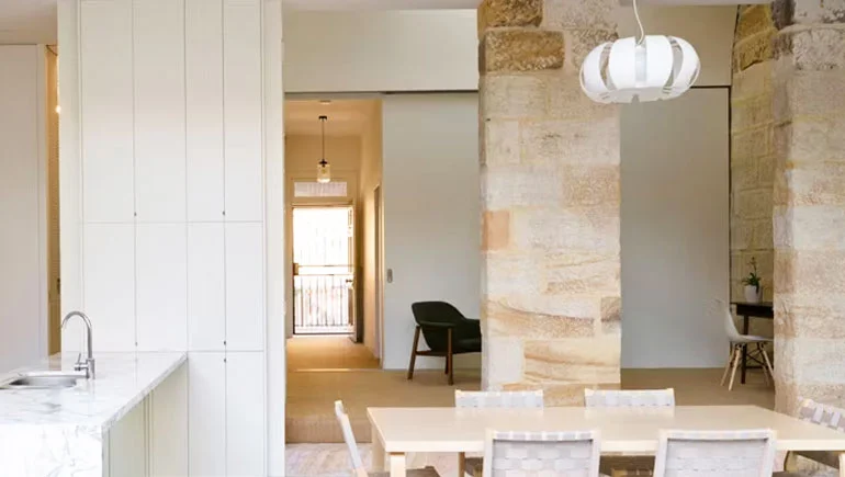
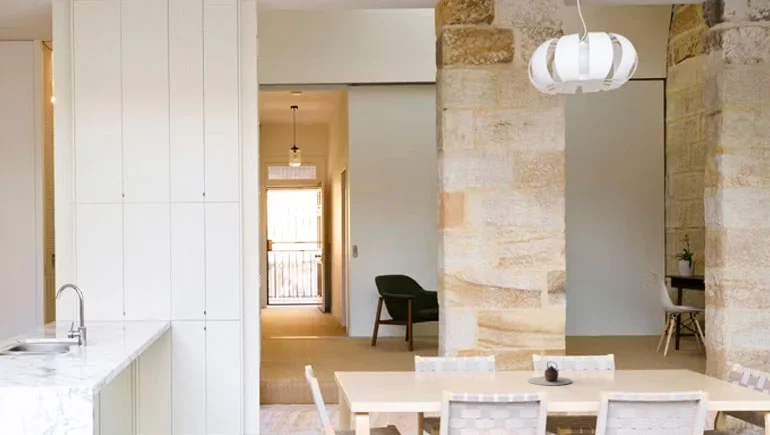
+ teapot (549, 371)
